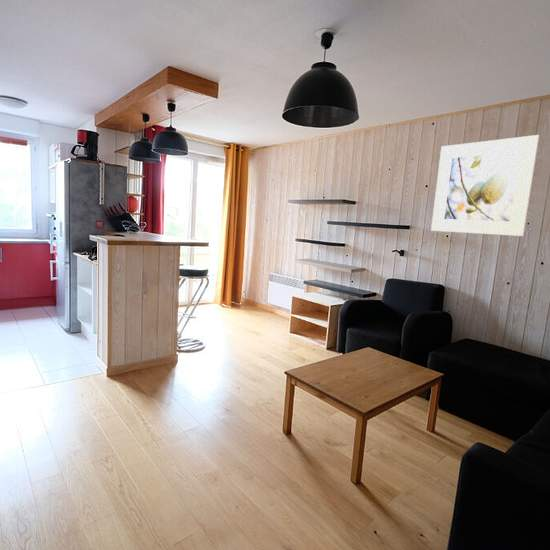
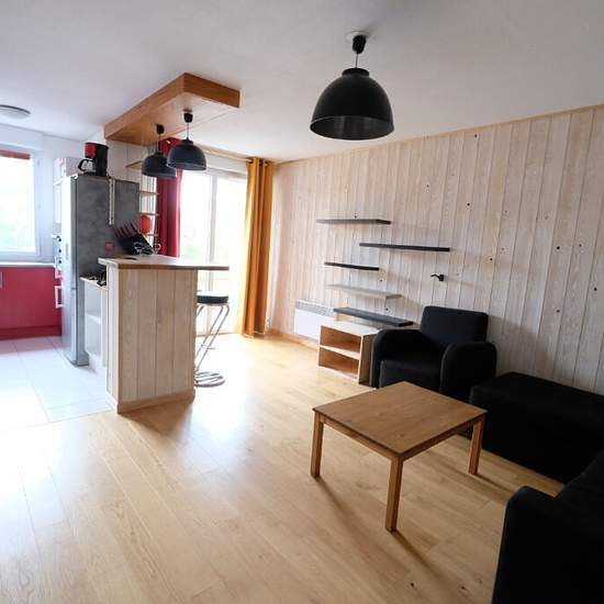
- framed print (479, 188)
